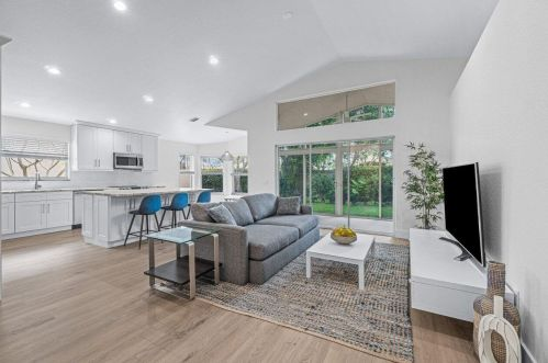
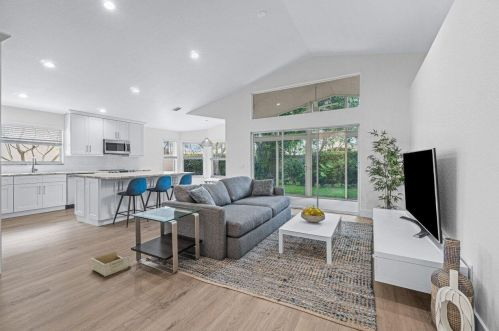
+ storage bin (111, 262)
